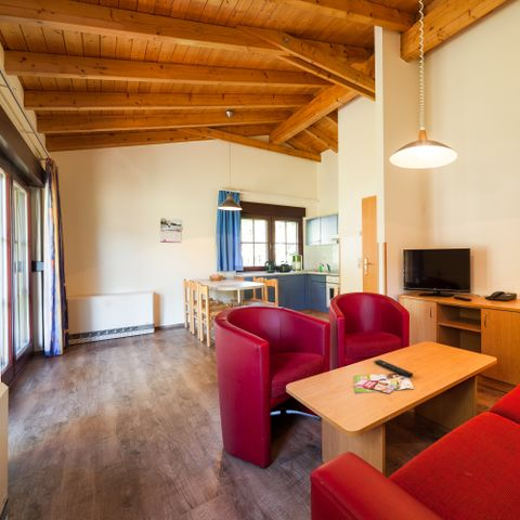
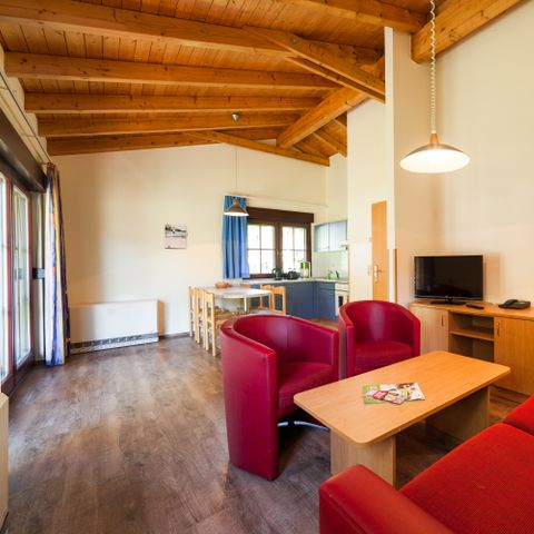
- remote control (392, 367)
